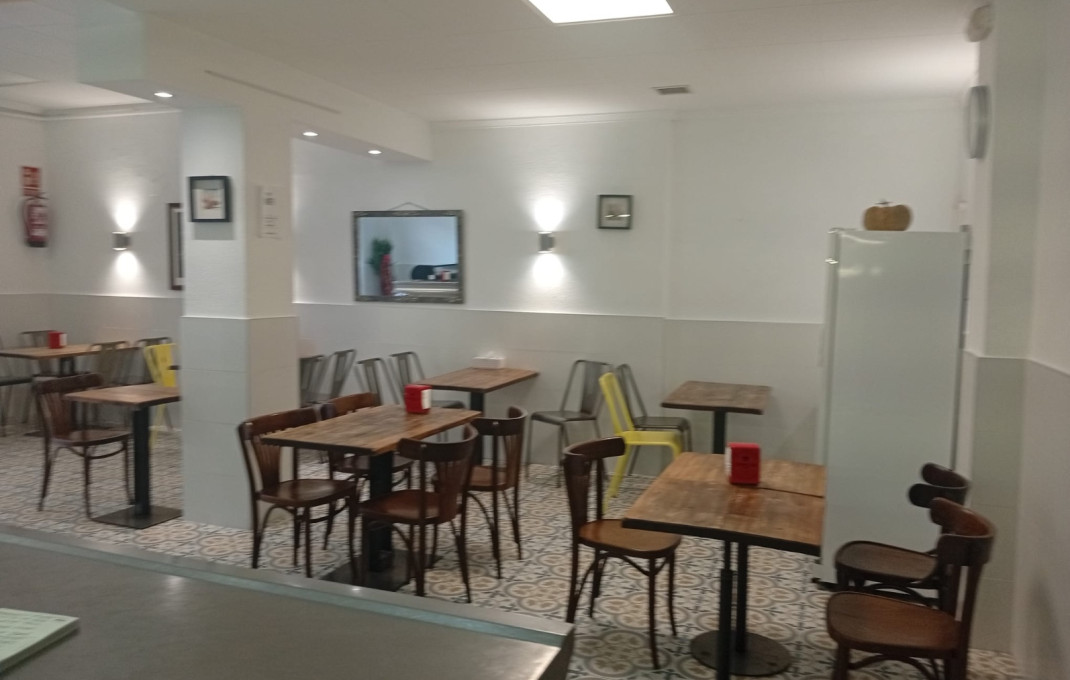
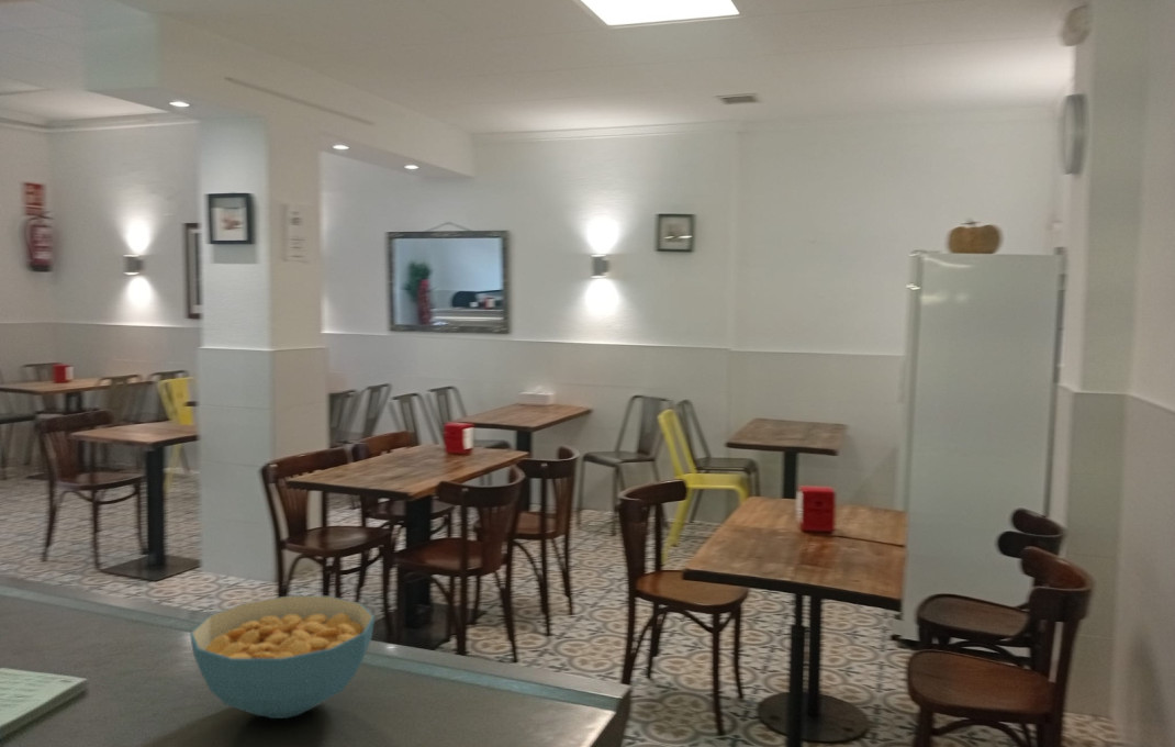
+ cereal bowl (286, 665)
